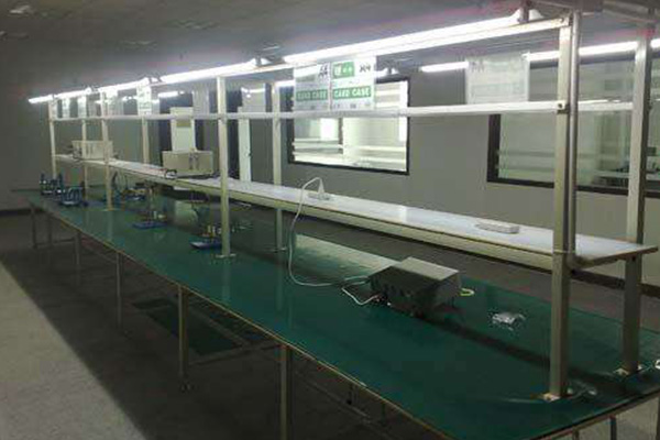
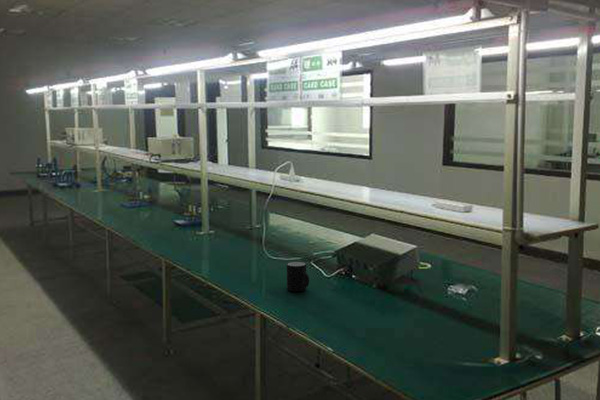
+ mug (299, 277)
